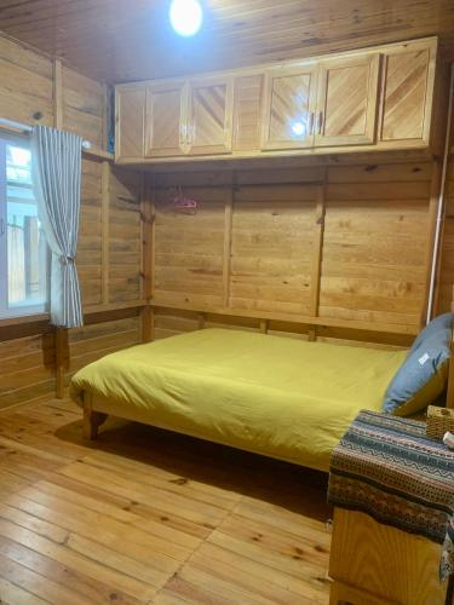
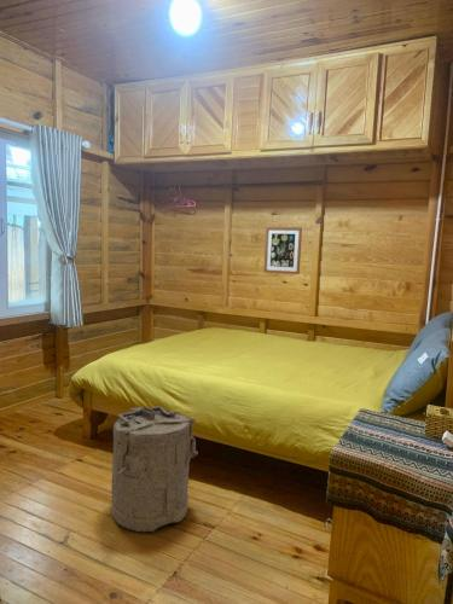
+ wall art (281, 250)
+ laundry hamper (155, 461)
